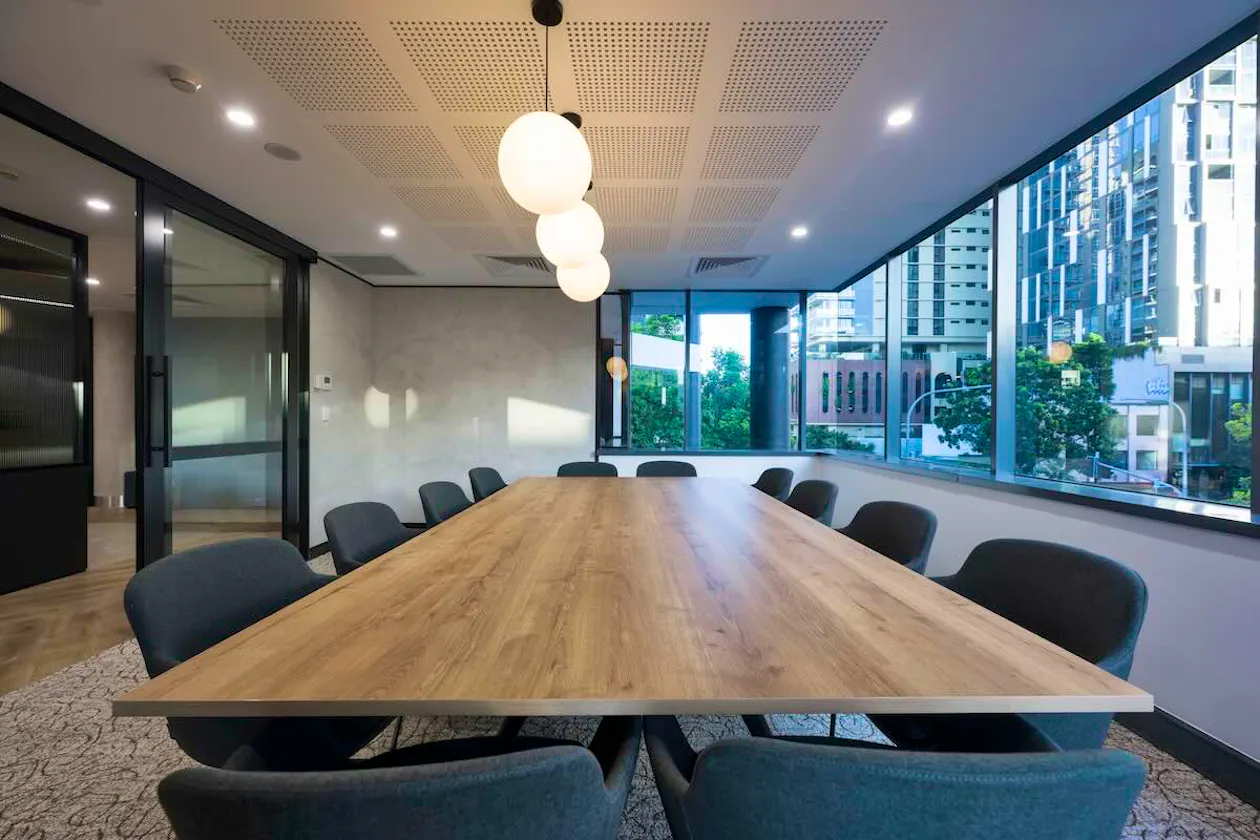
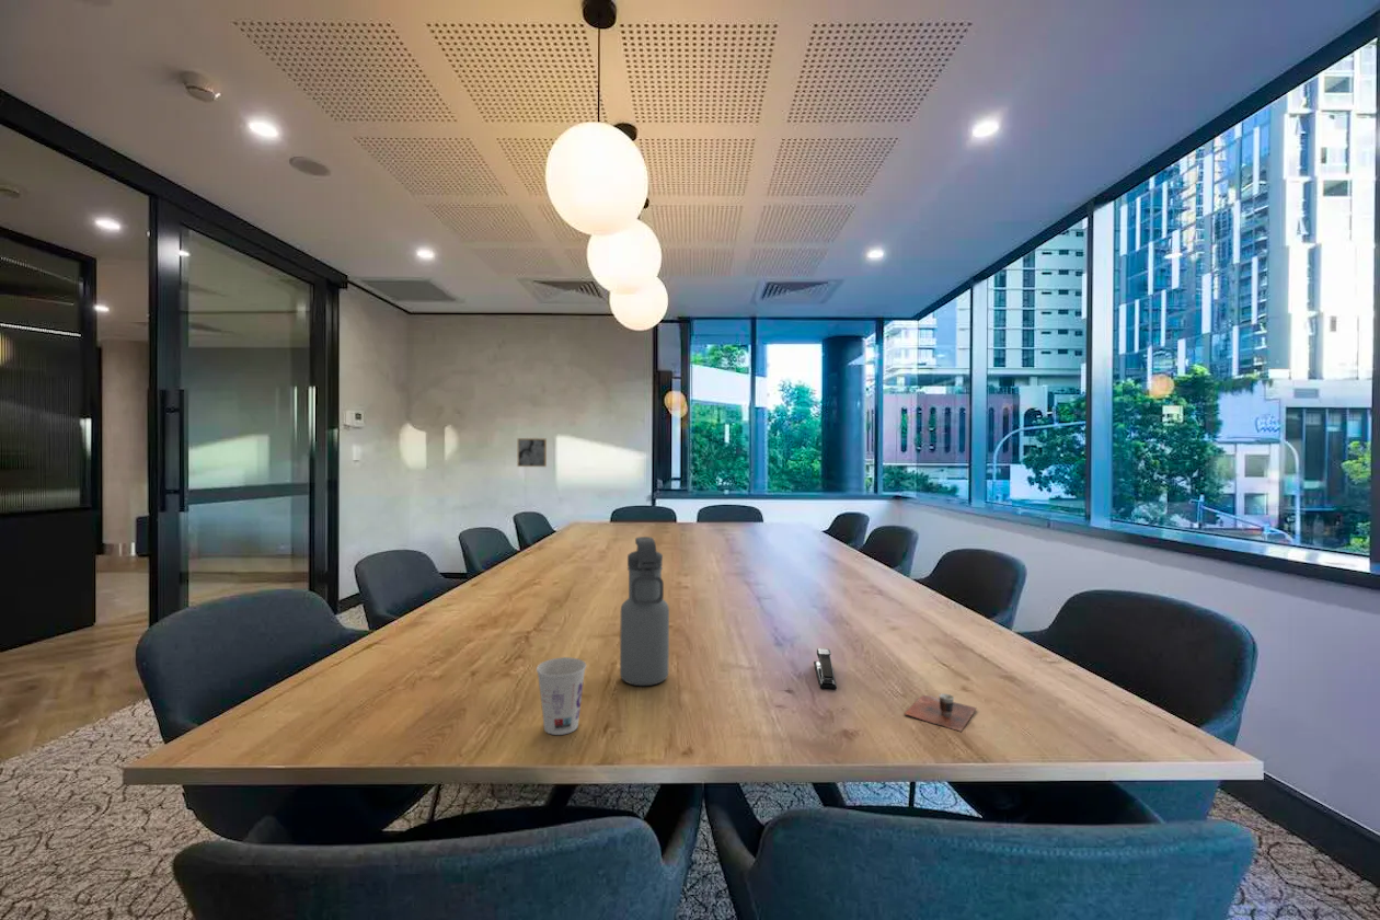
+ cup (561, 695)
+ stapler (825, 665)
+ water bottle (644, 608)
+ wall art (531, 452)
+ cup (941, 702)
